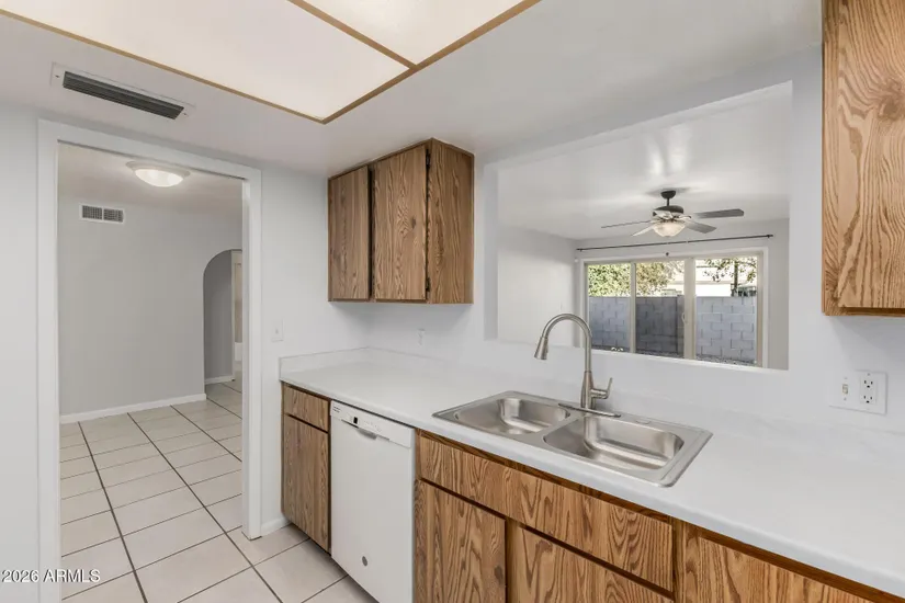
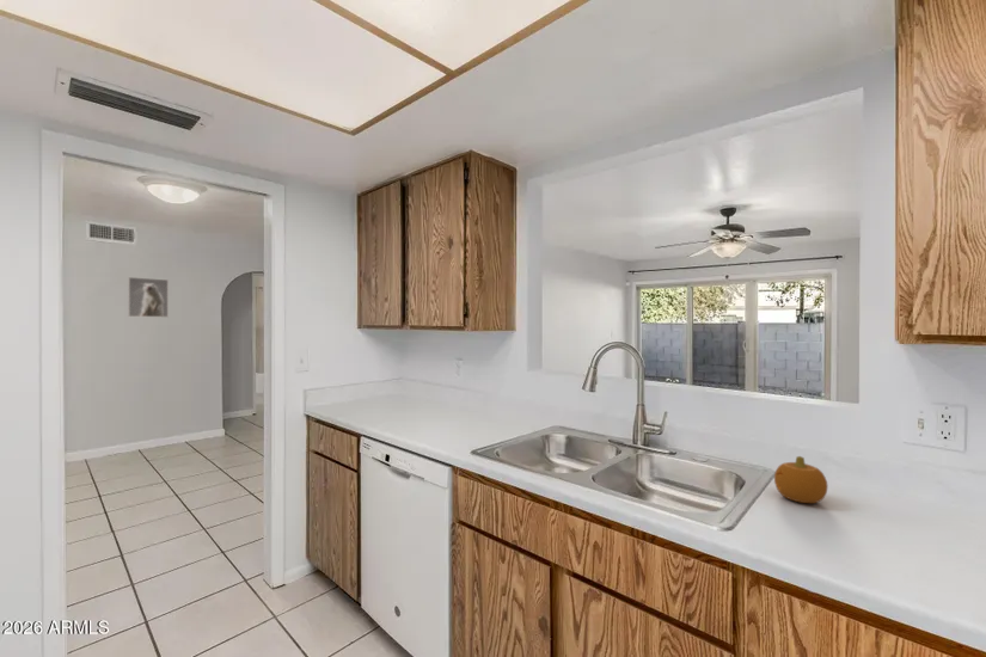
+ fruit (800, 477)
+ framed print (148, 297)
